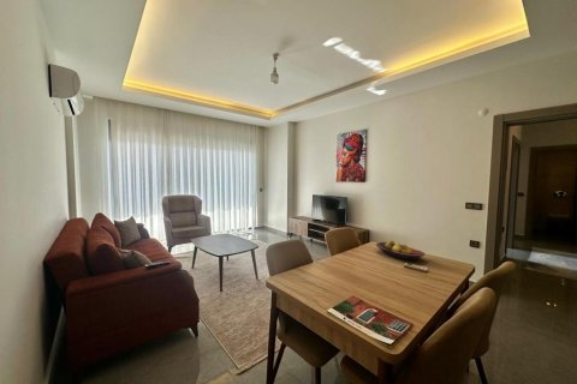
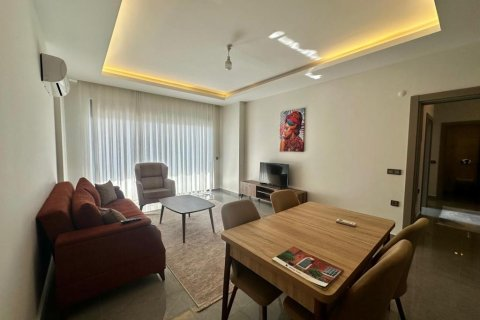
- fruit bowl (398, 248)
